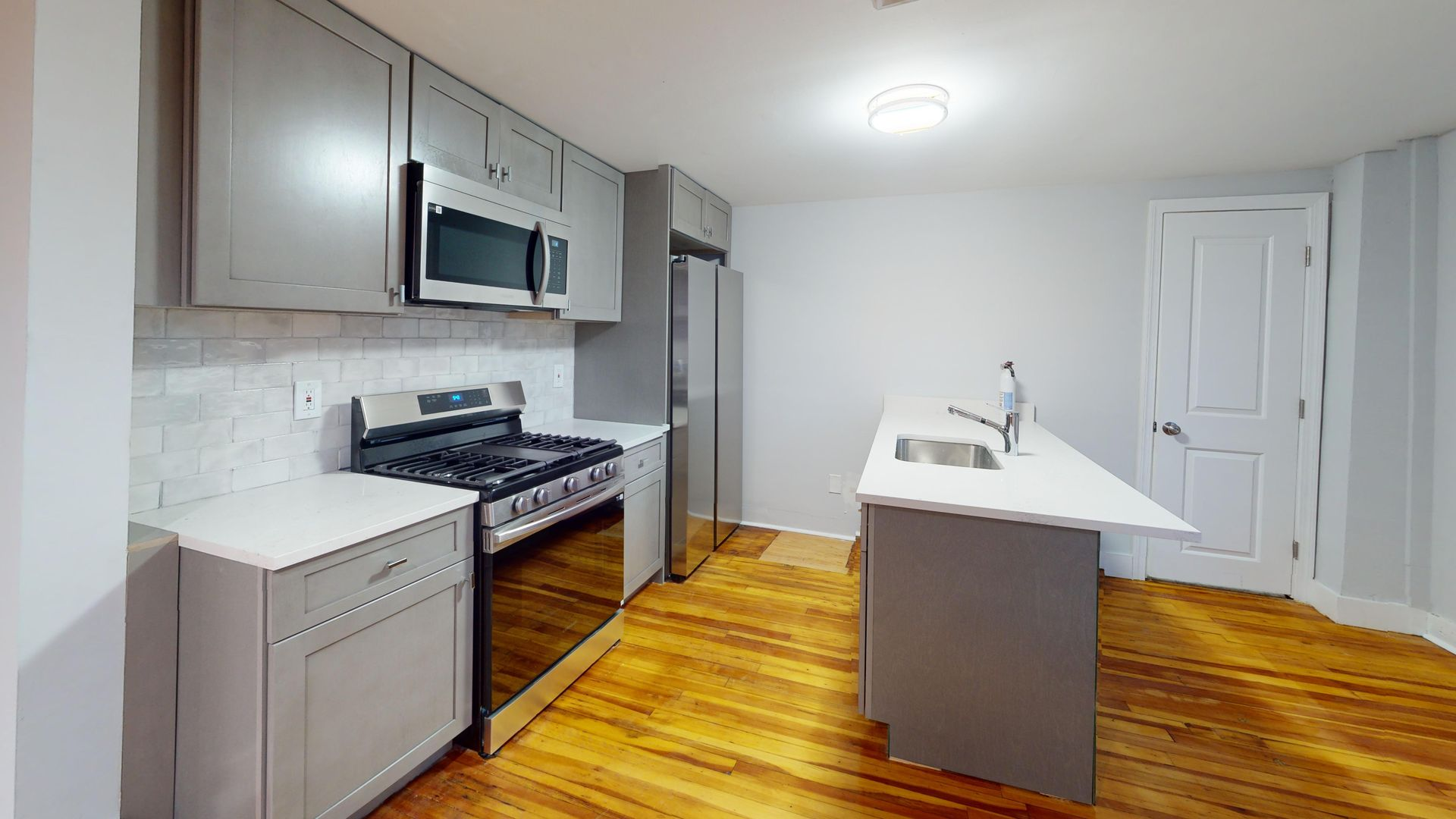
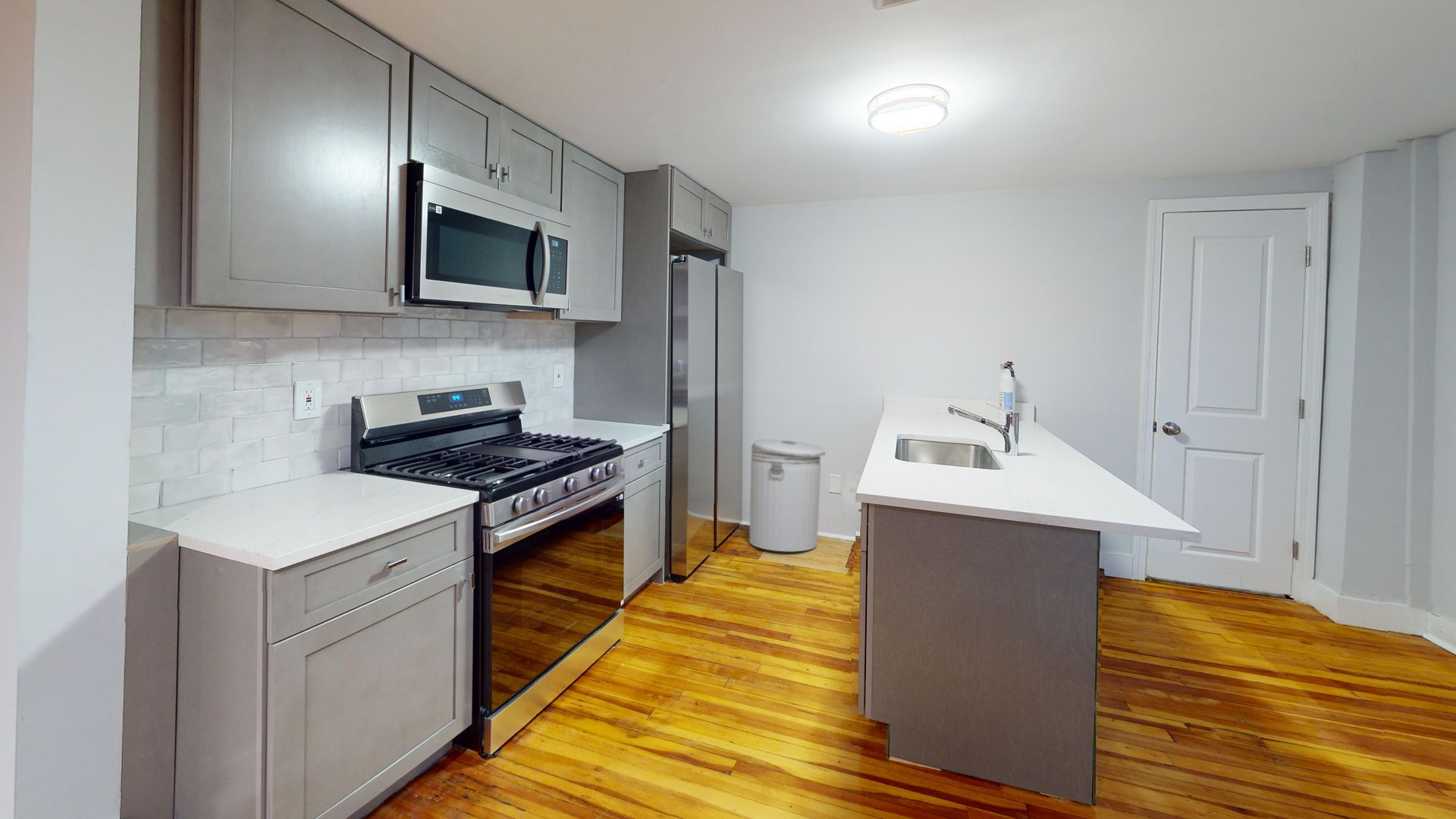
+ can (786, 491)
